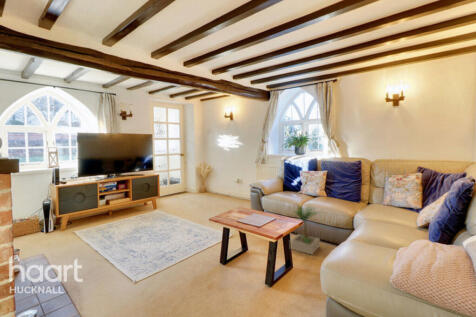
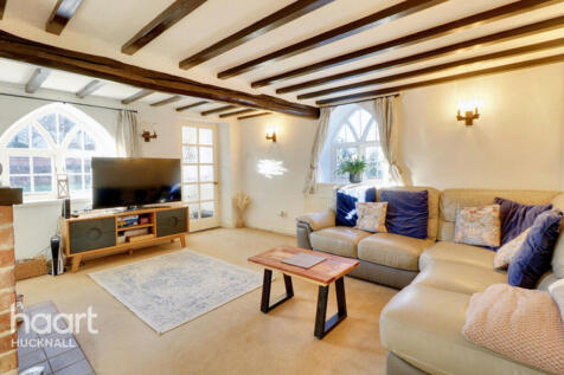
- potted plant (306, 227)
